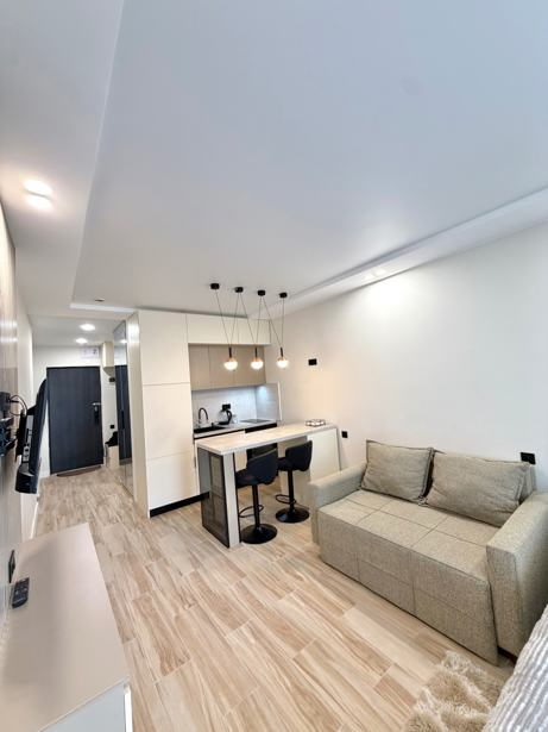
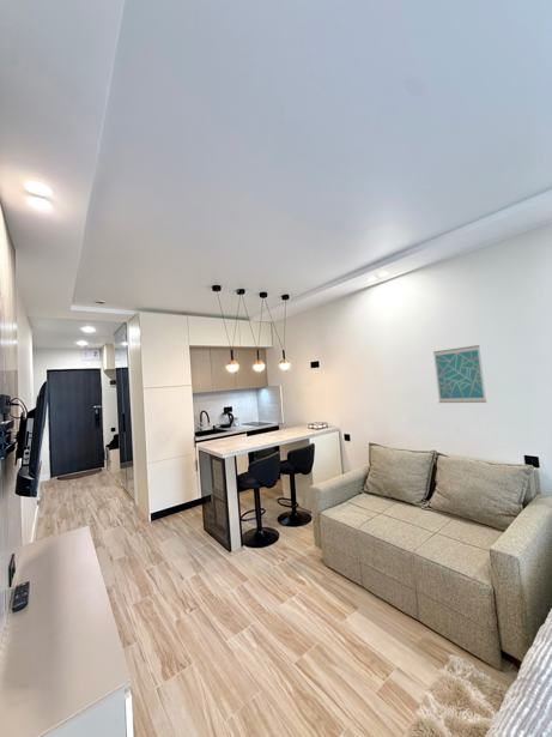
+ wall art (457, 375)
